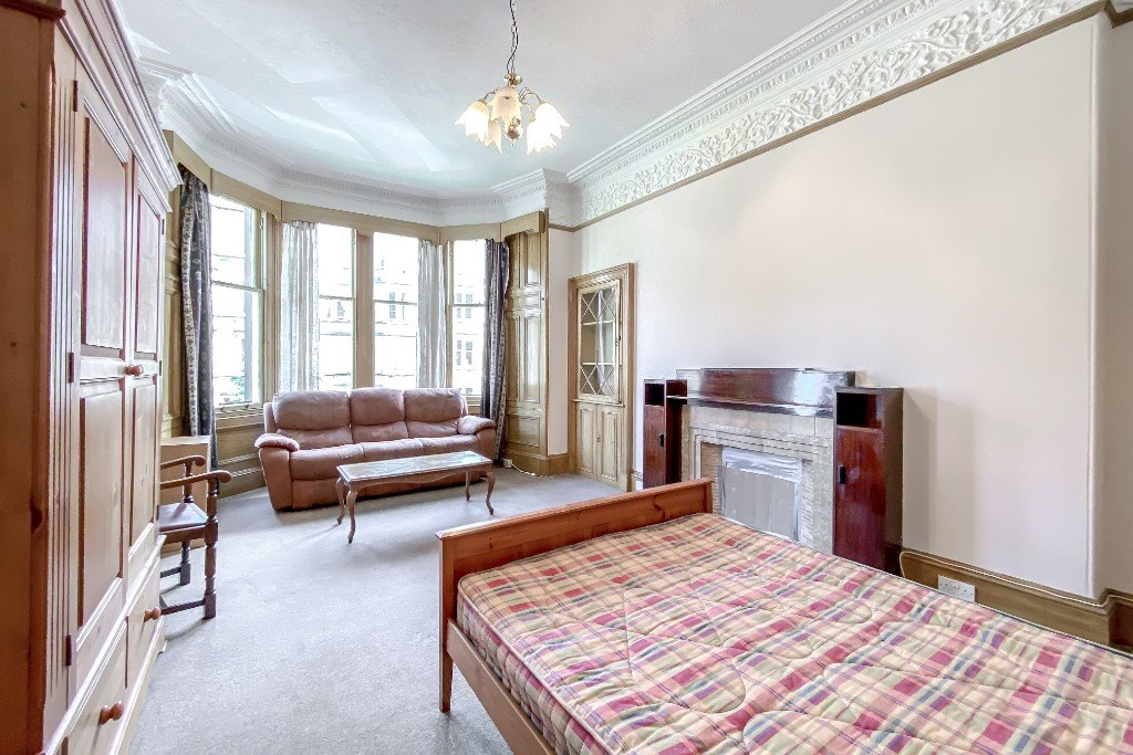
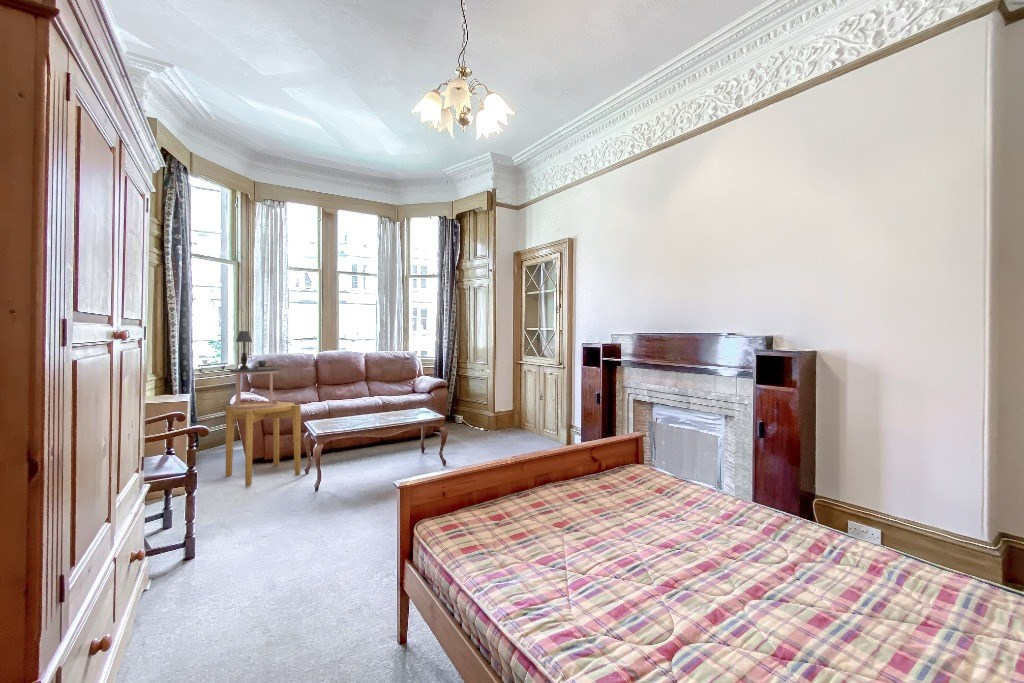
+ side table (255, 368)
+ side table (273, 440)
